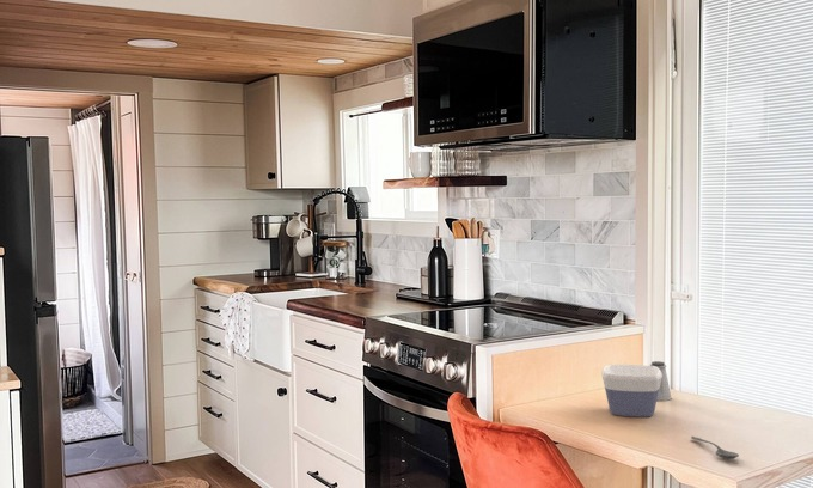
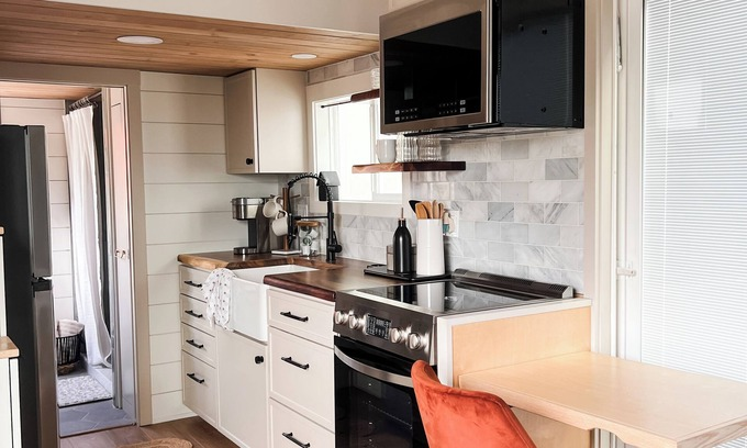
- saltshaker (661, 379)
- spoon (714, 445)
- bowl (631, 390)
